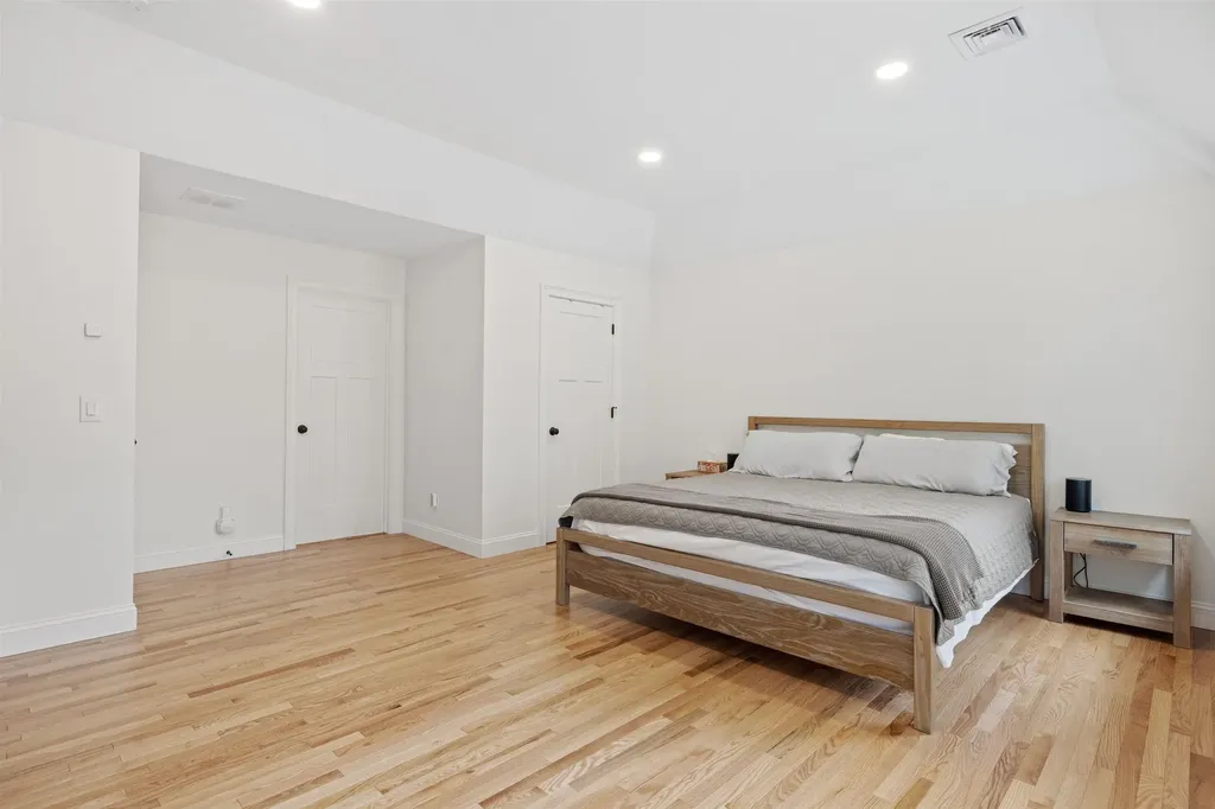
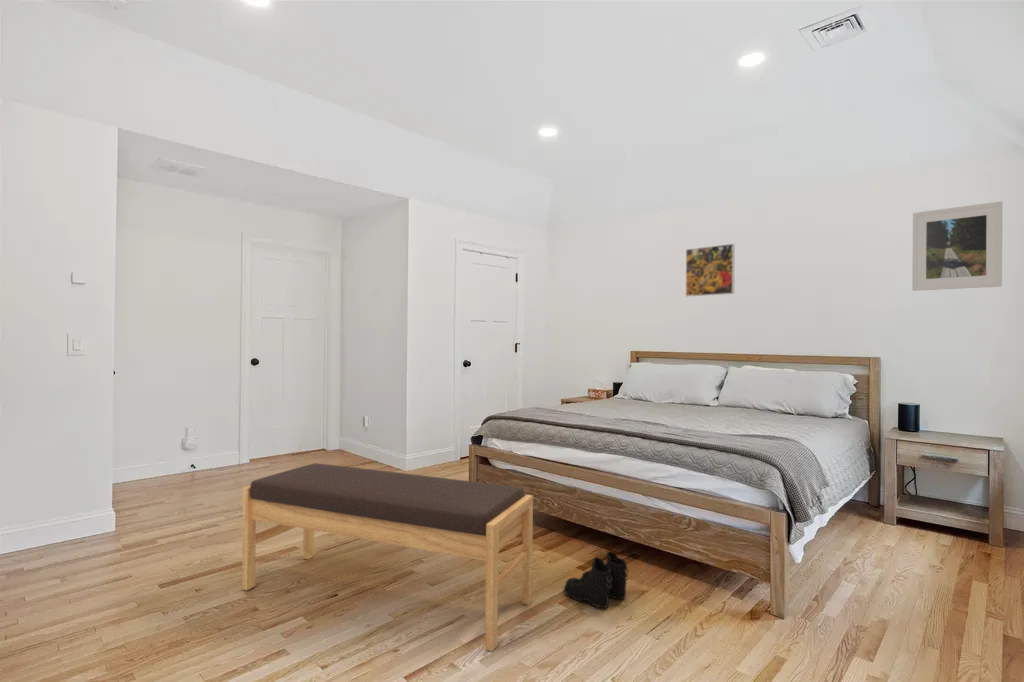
+ boots (595, 573)
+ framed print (709, 271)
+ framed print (955, 248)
+ bench (385, 539)
